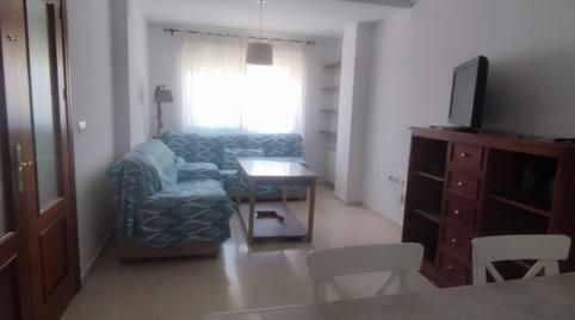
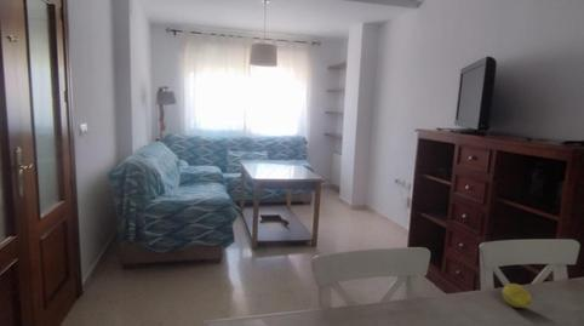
+ fruit (515, 294)
